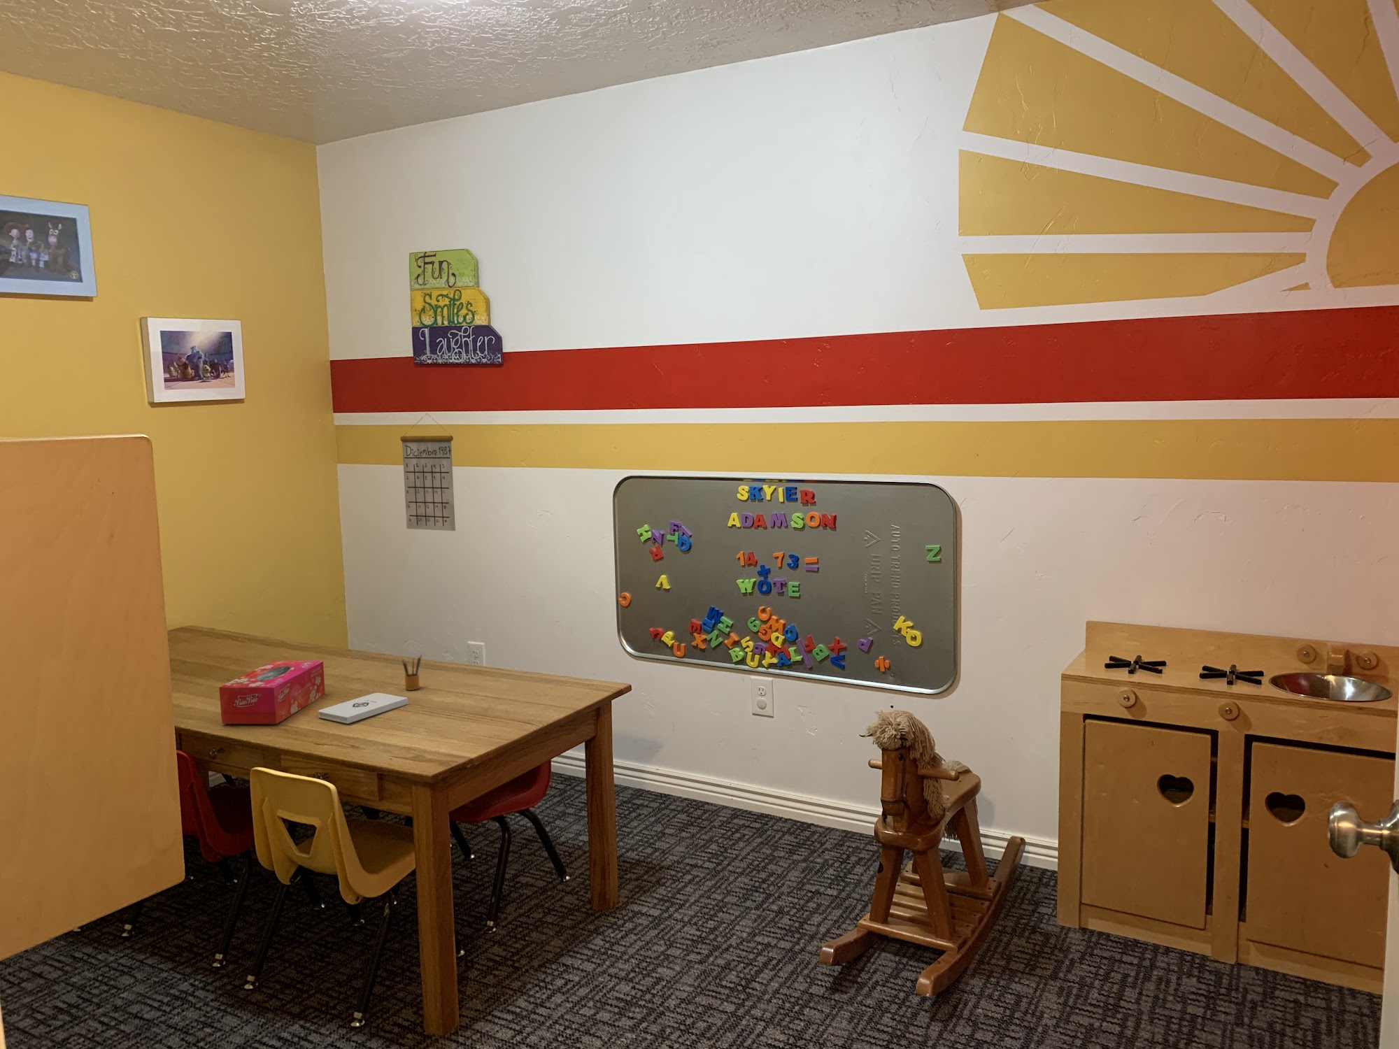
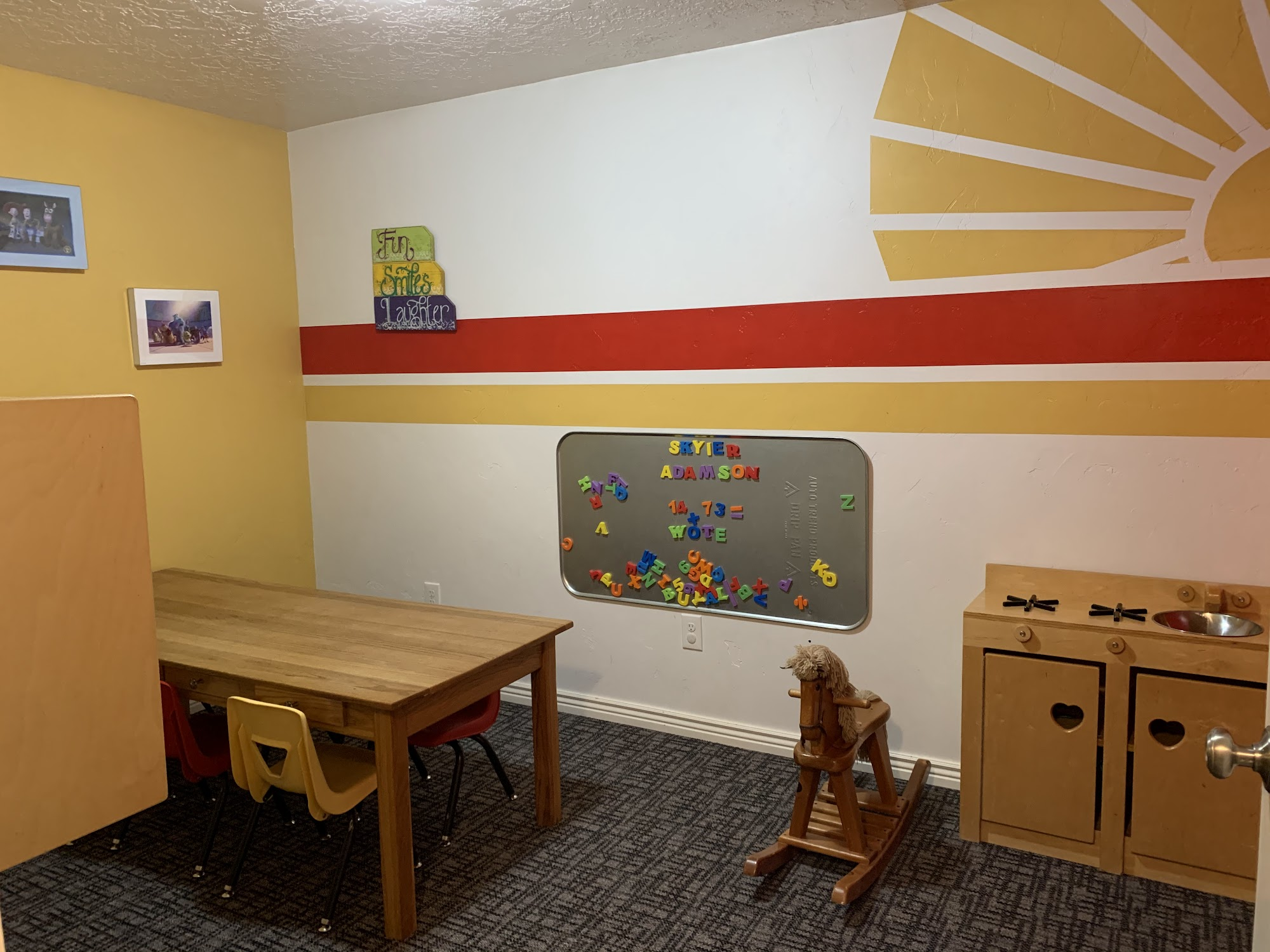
- notepad (364, 707)
- pencil box (412, 672)
- calendar (429, 472)
- tissue box (274, 690)
